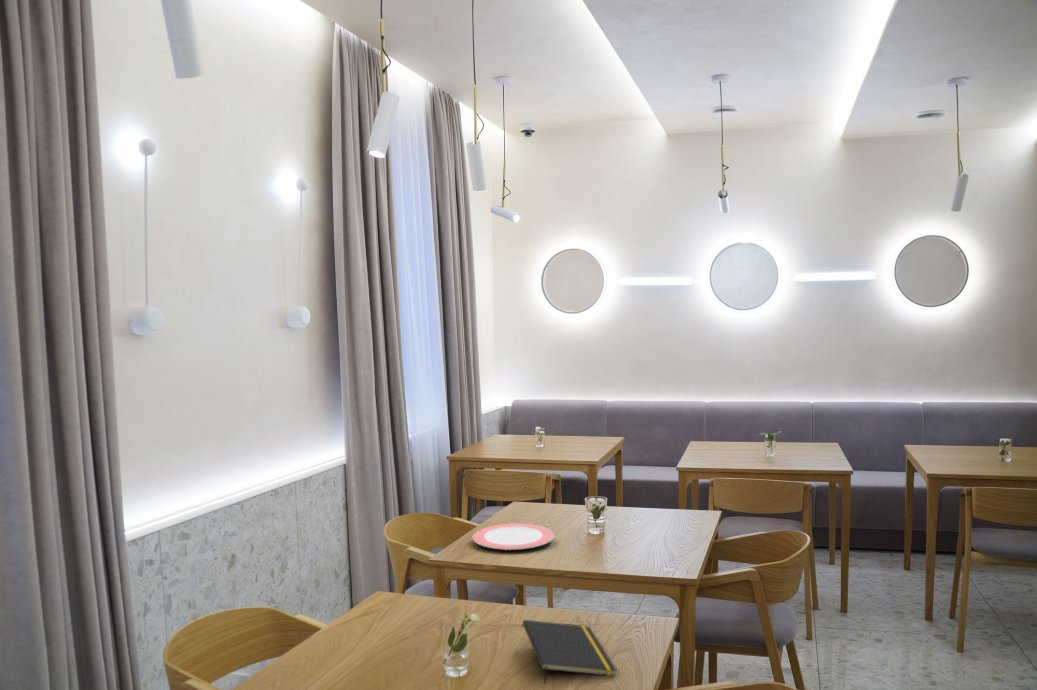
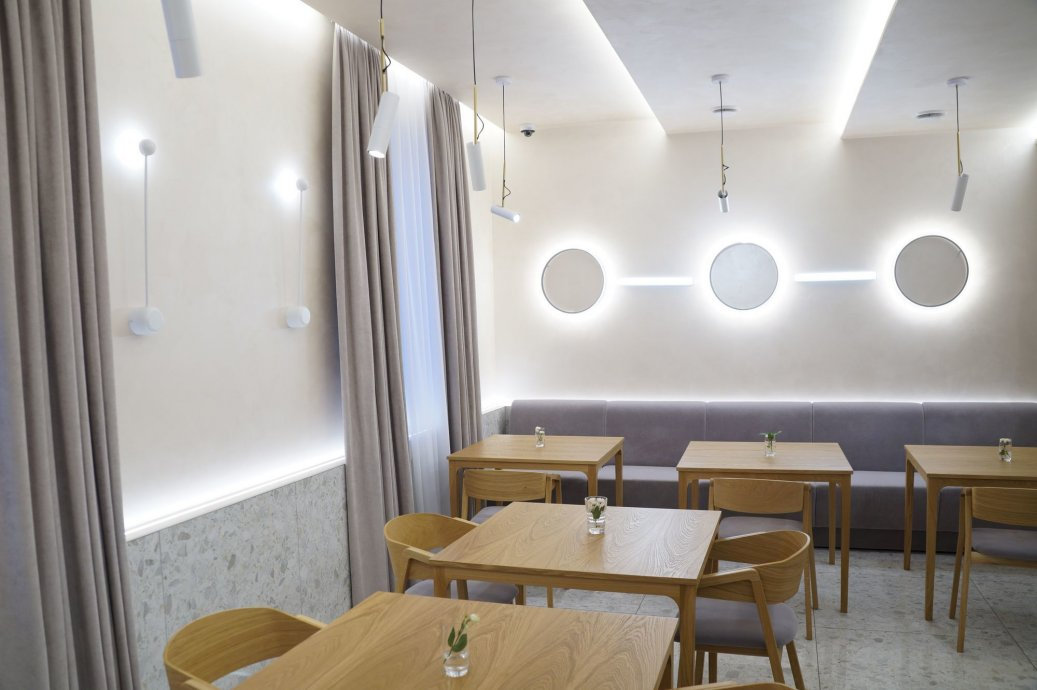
- plate (513, 537)
- notepad (567, 646)
